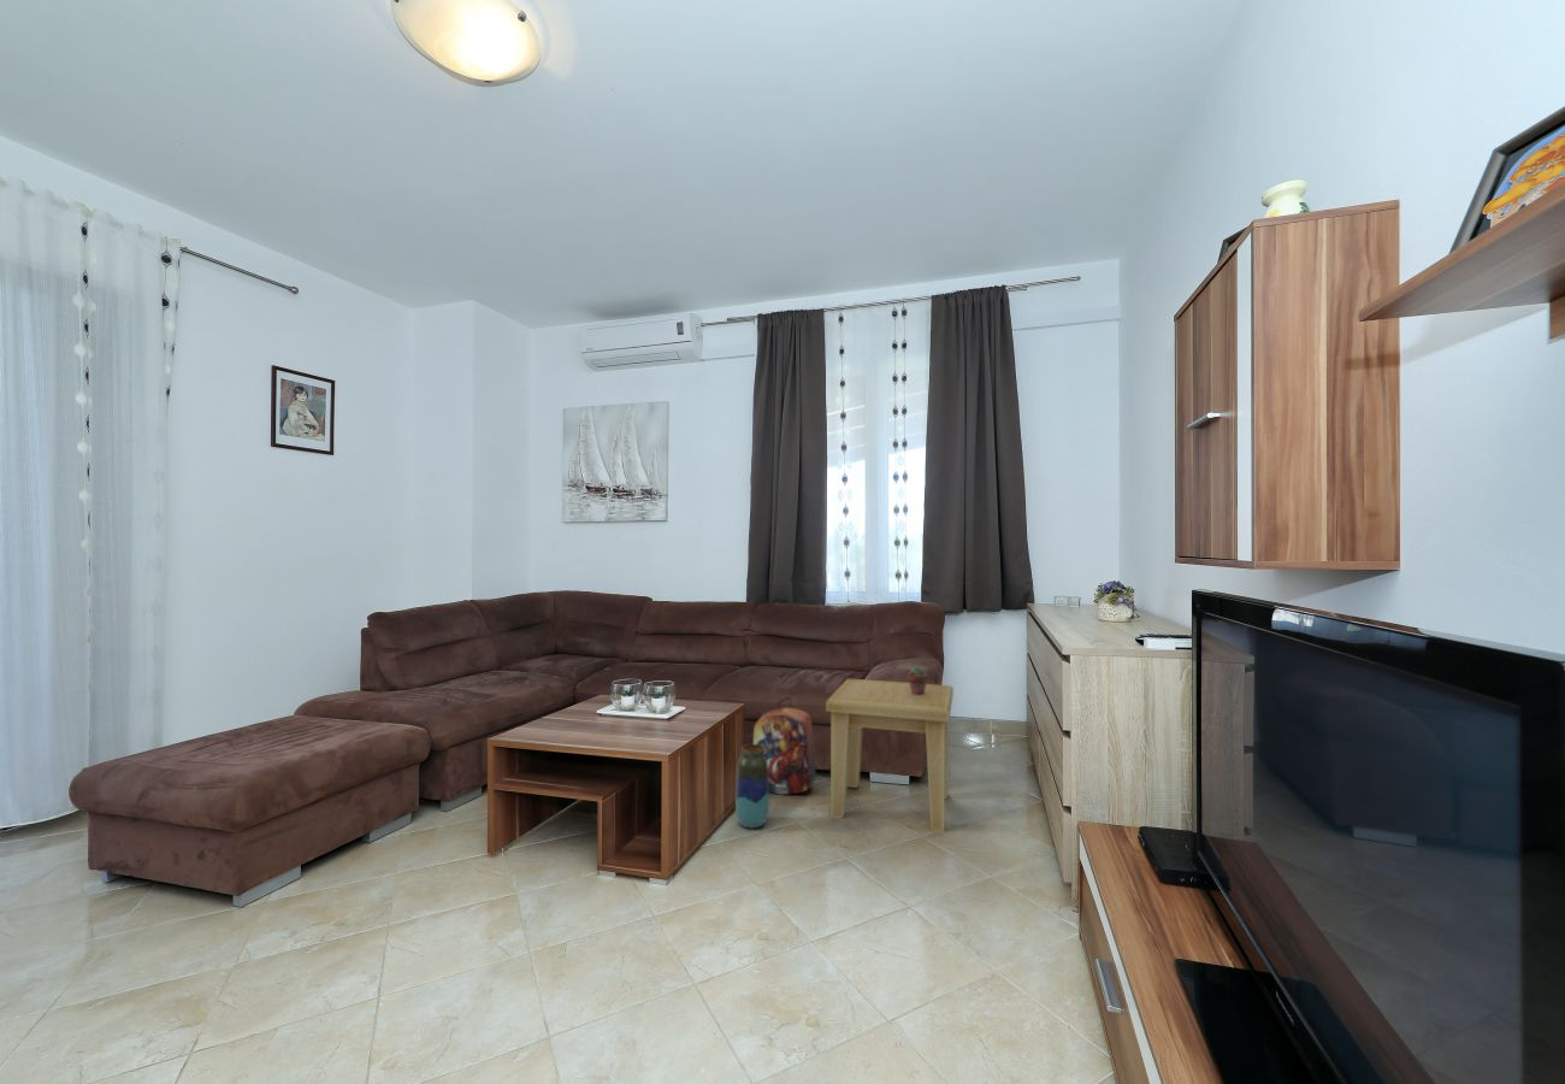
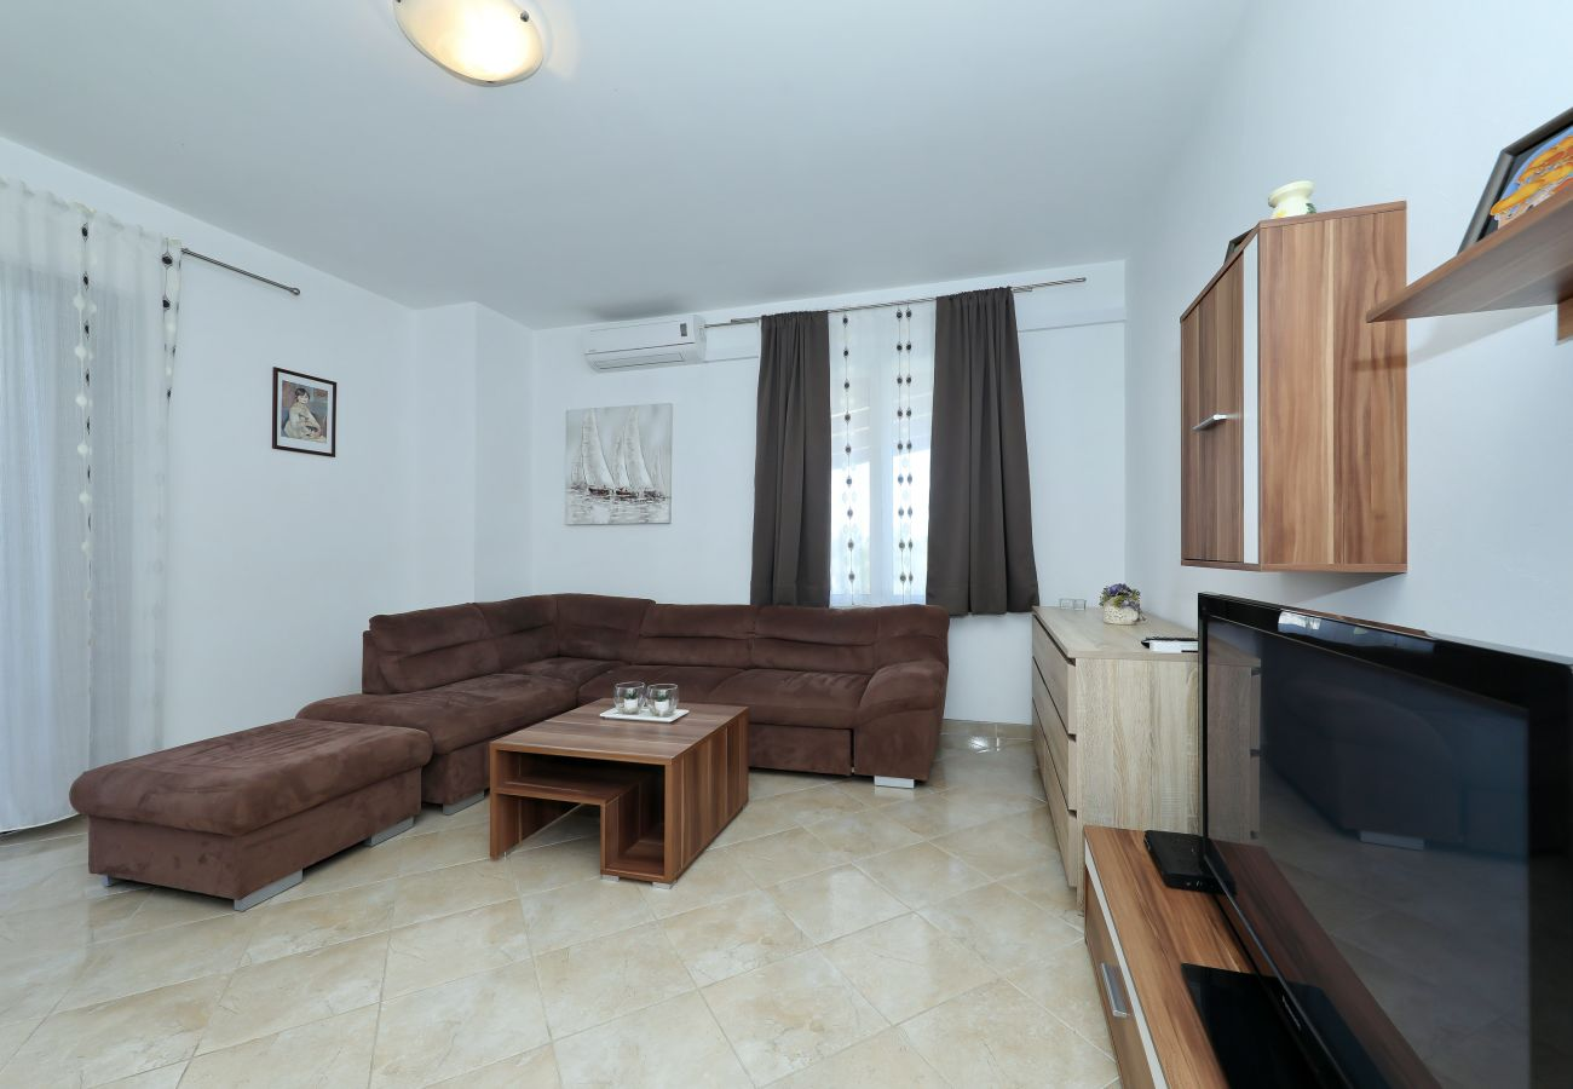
- side table (898, 730)
- backpack (785, 746)
- vase (752, 785)
- potted succulent (917, 678)
